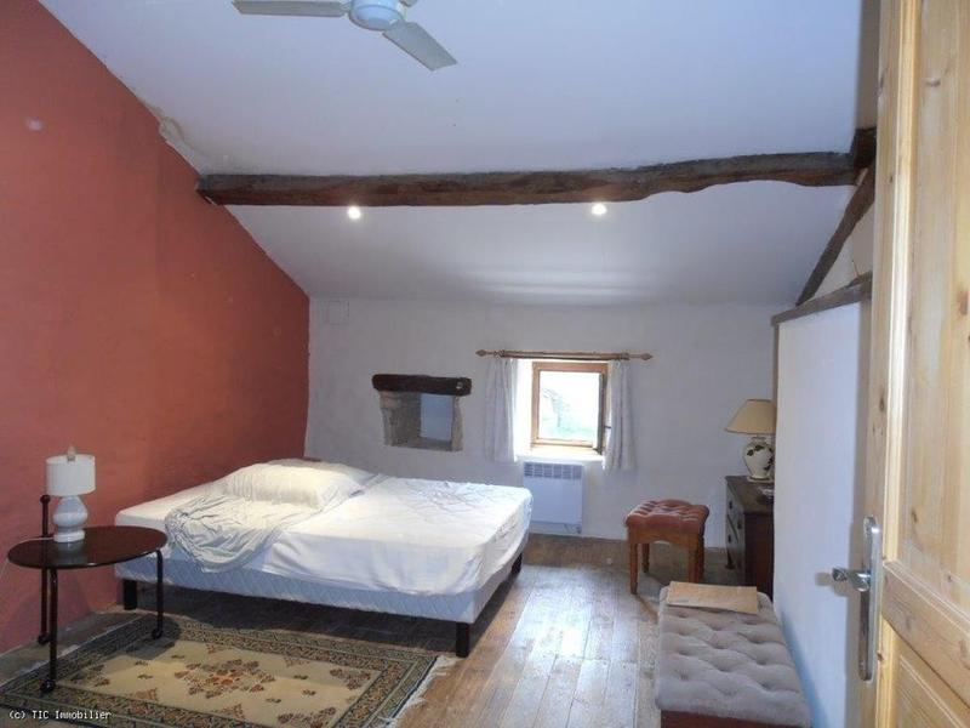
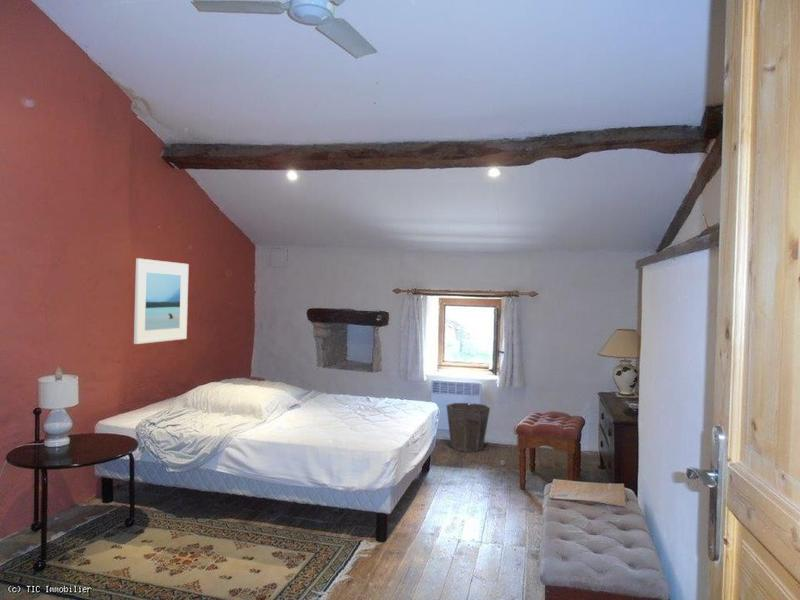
+ waste bin (467, 427)
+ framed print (163, 301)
